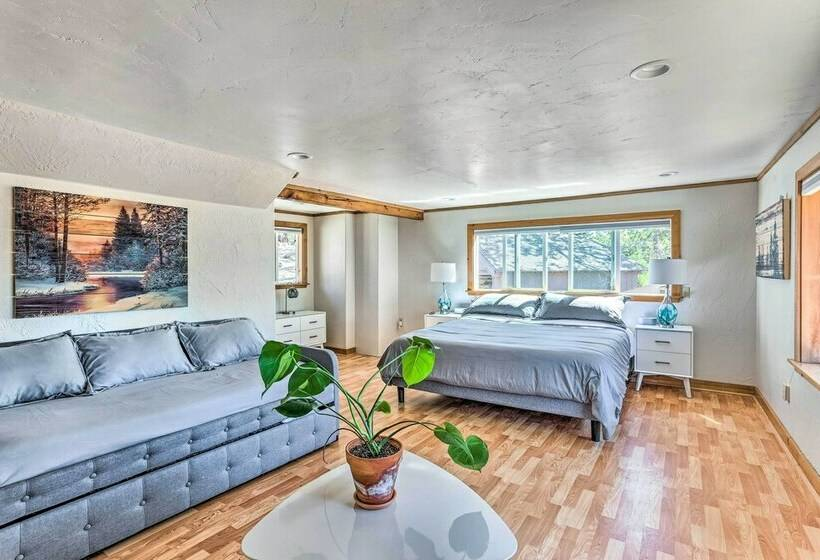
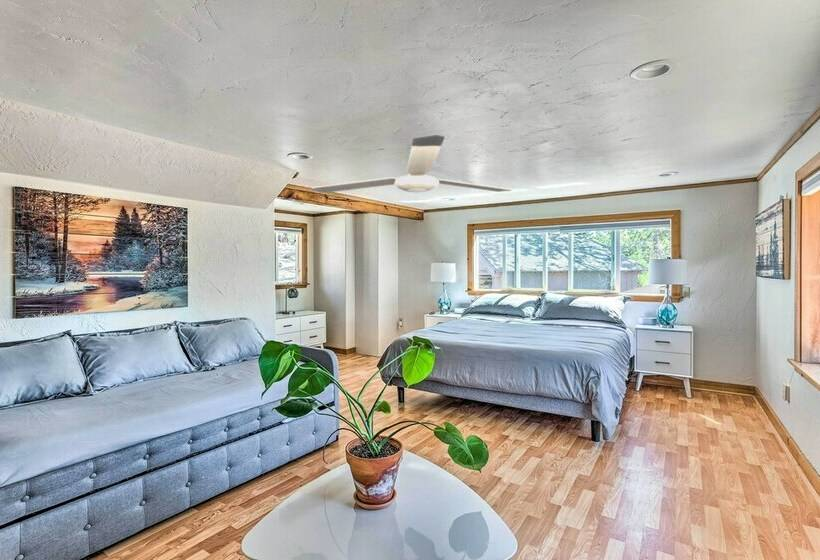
+ ceiling fan (412, 163)
